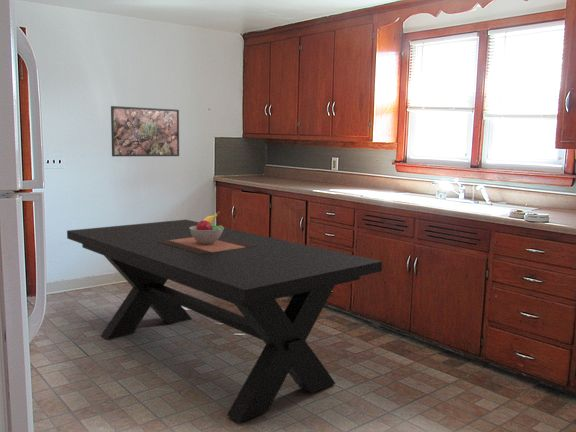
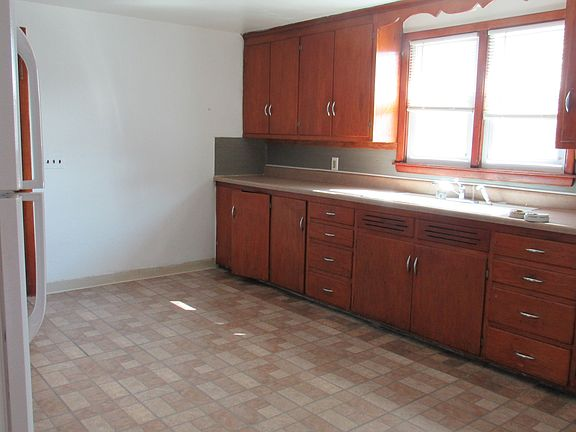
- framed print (146, 132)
- dining table (206, 286)
